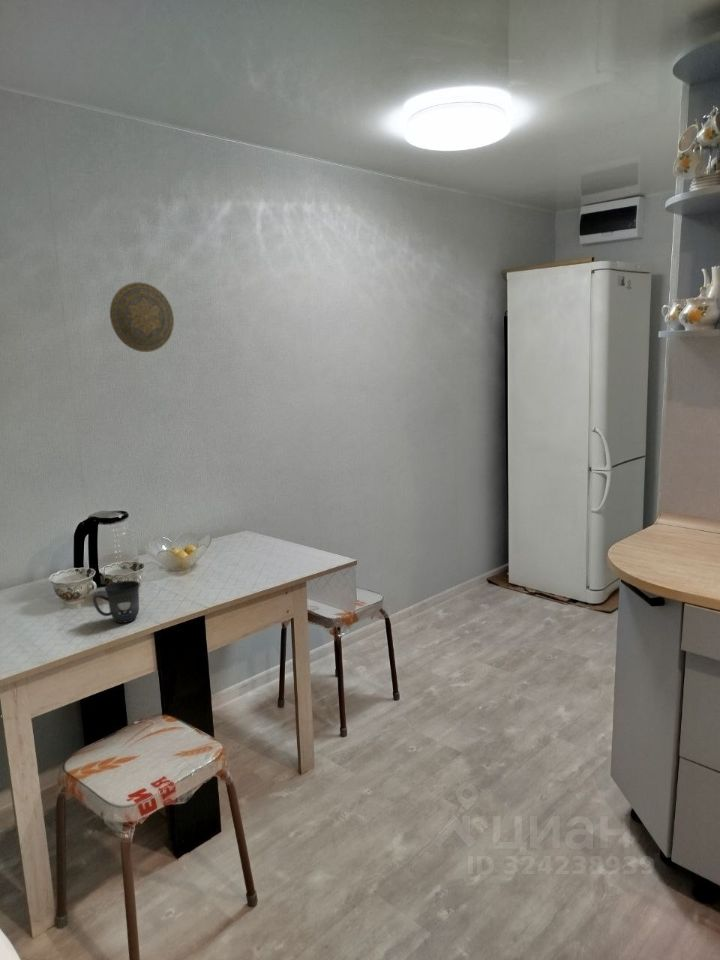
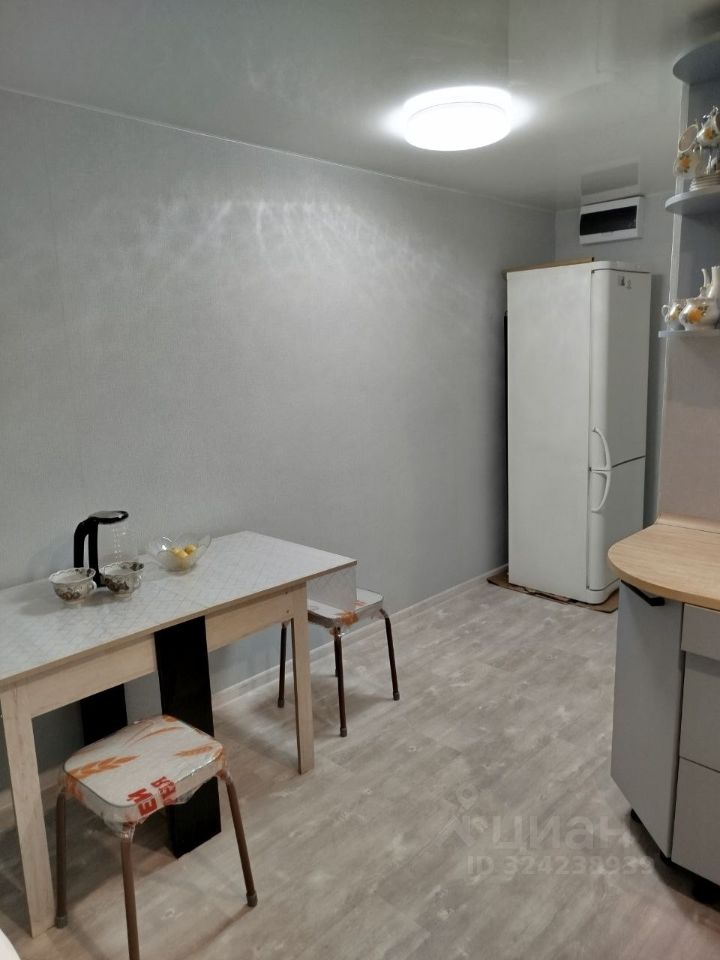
- mug (117, 603)
- decorative plate (144, 317)
